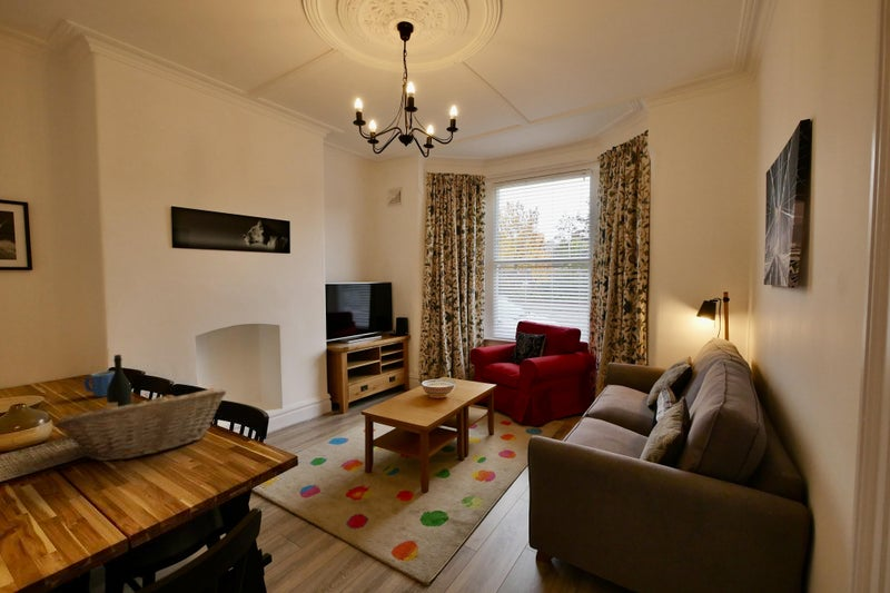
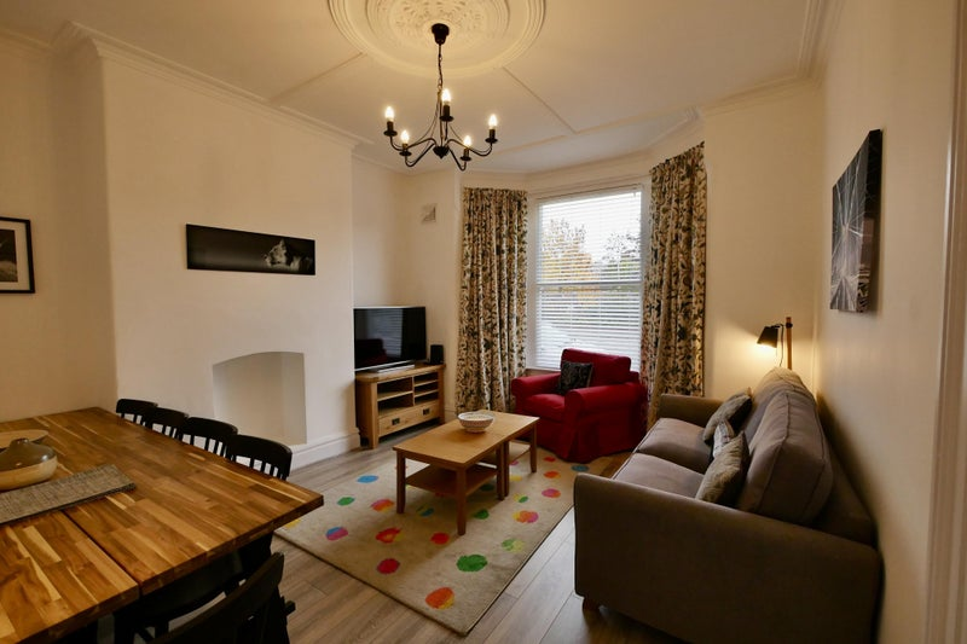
- wine bottle (119, 389)
- mug (101, 384)
- fruit basket (150, 416)
